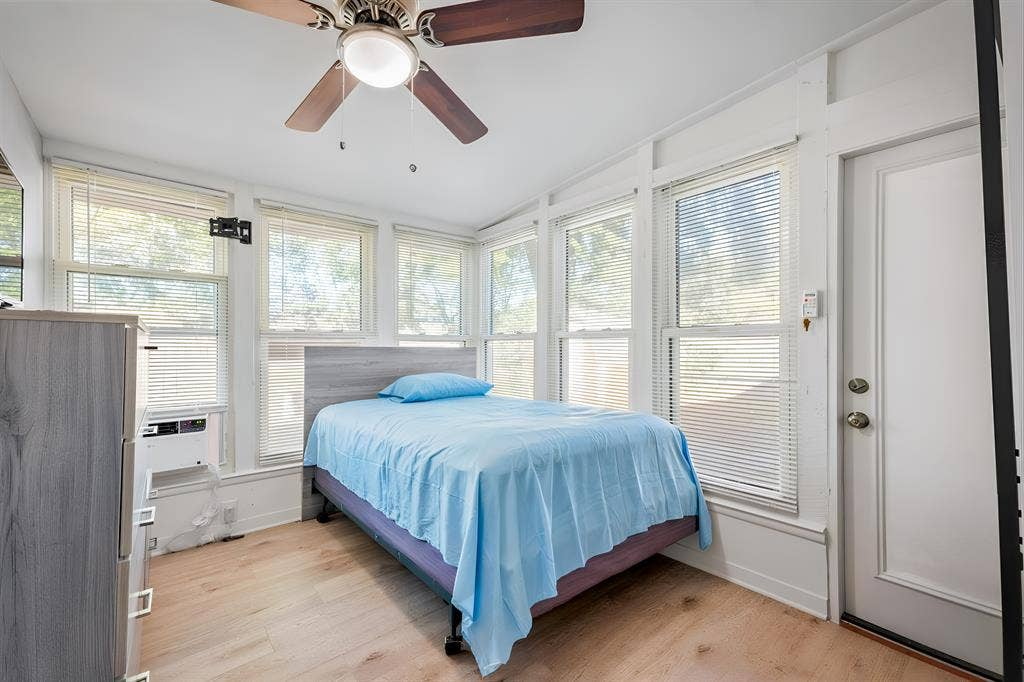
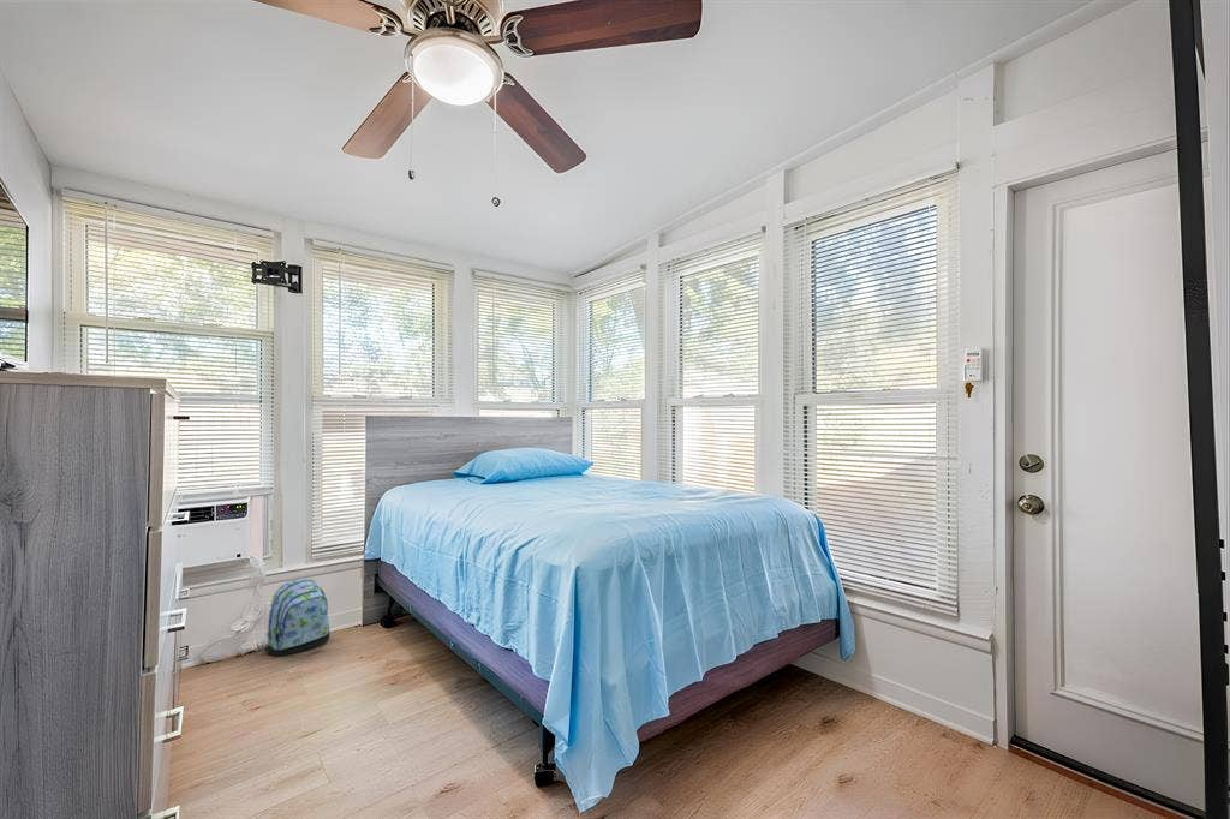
+ backpack (300, 614)
